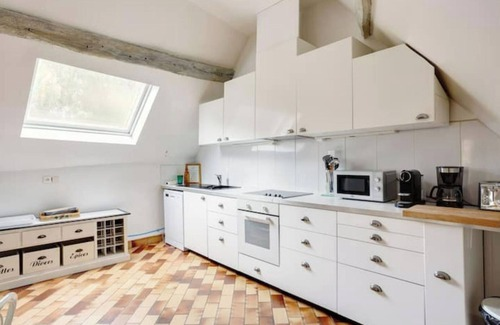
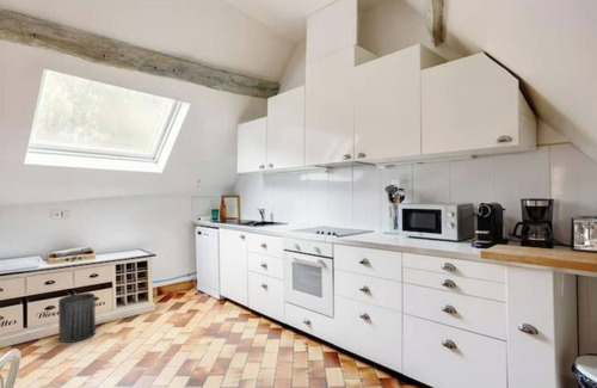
+ trash can (76, 316)
